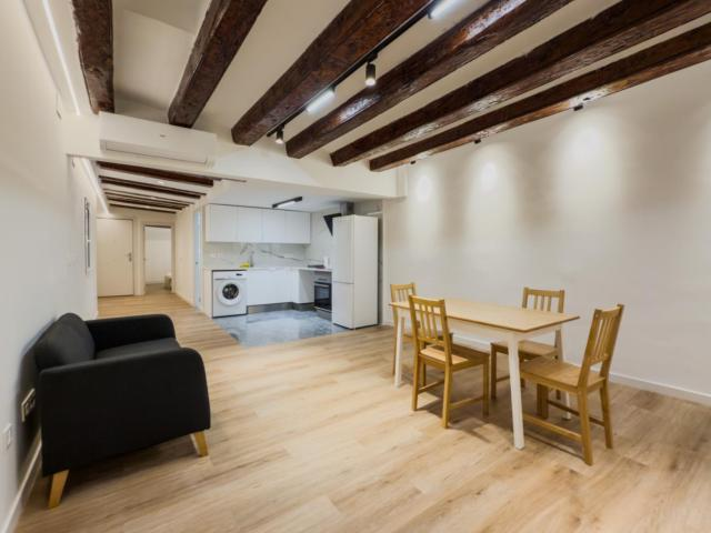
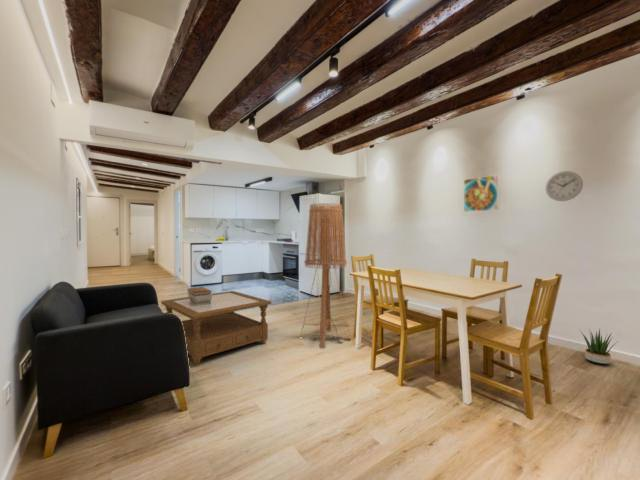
+ coffee table (216, 322)
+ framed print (480, 194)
+ potted plant (597, 345)
+ book stack (199, 296)
+ floor lamp (325, 271)
+ wall clock (563, 186)
